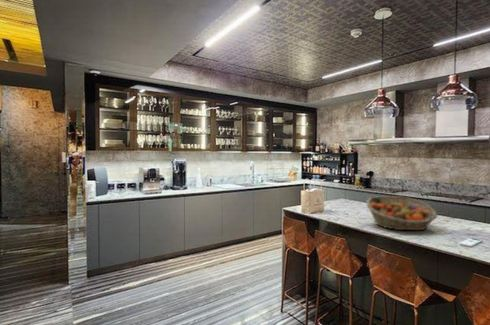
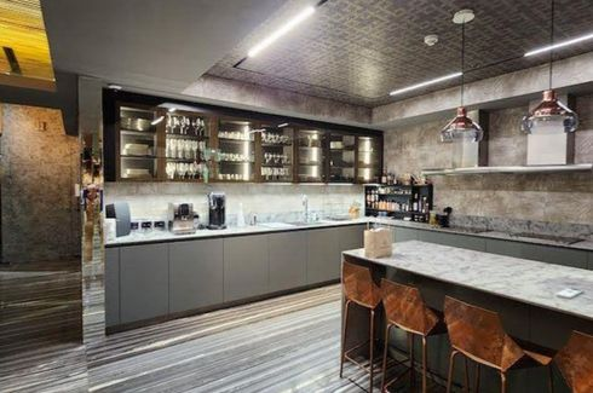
- fruit basket (399, 212)
